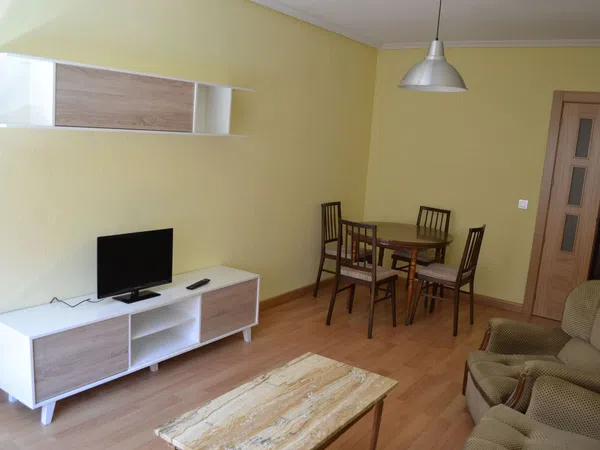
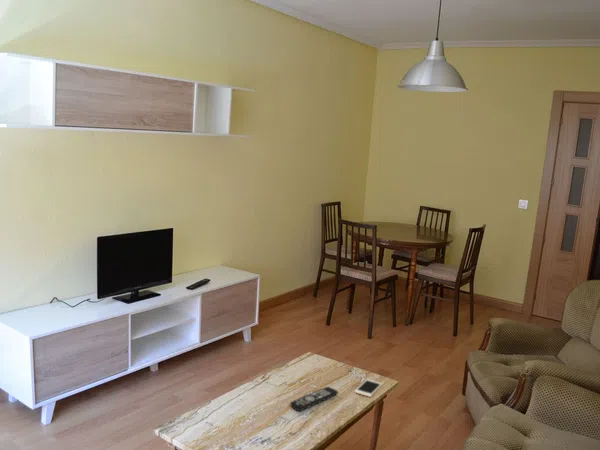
+ cell phone (368, 387)
+ remote control (314, 398)
